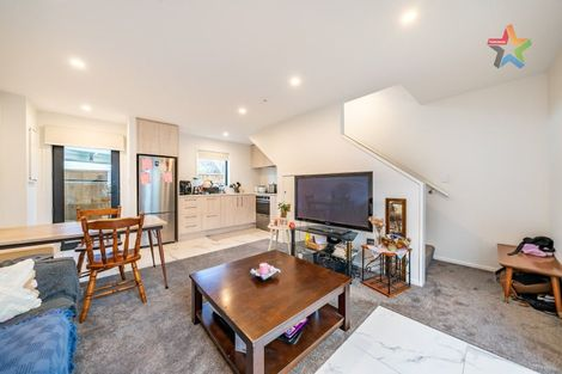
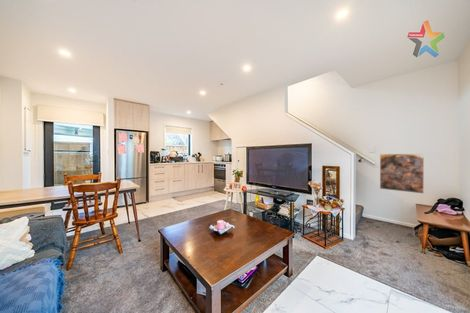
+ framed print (400, 172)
